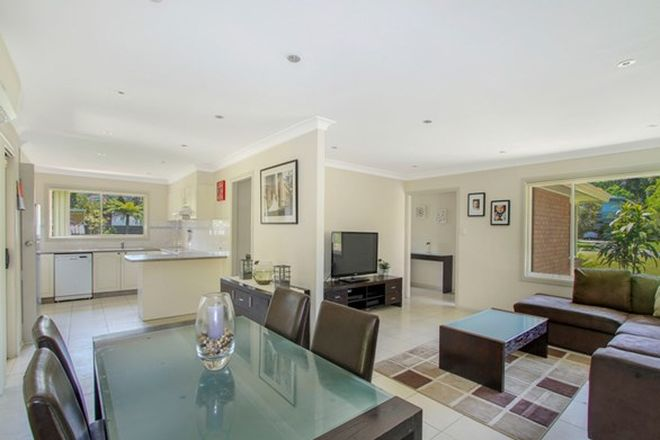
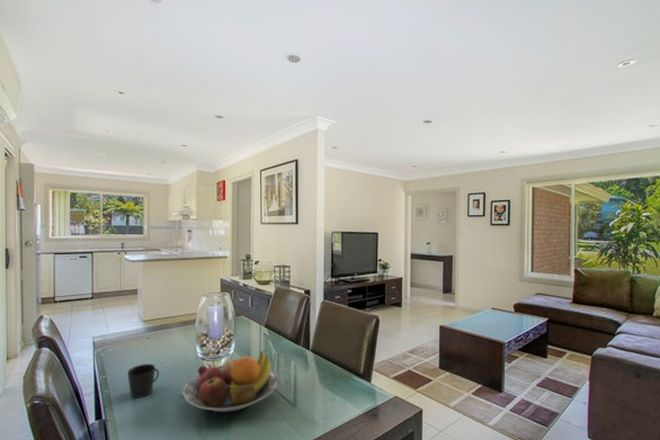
+ fruit bowl (232, 379)
+ cup (144, 379)
